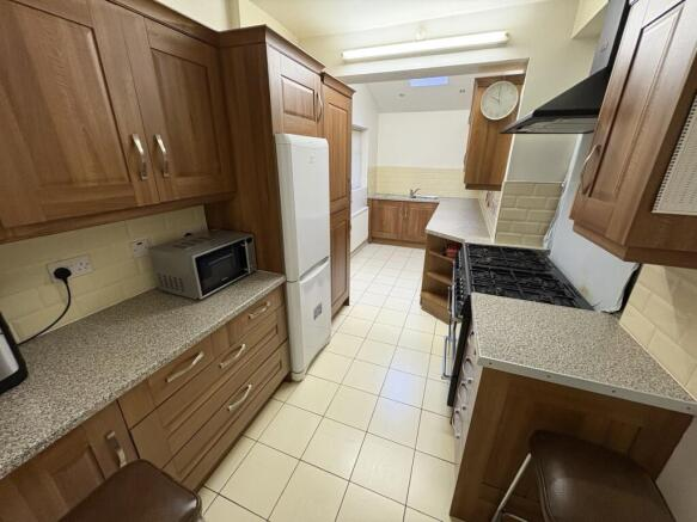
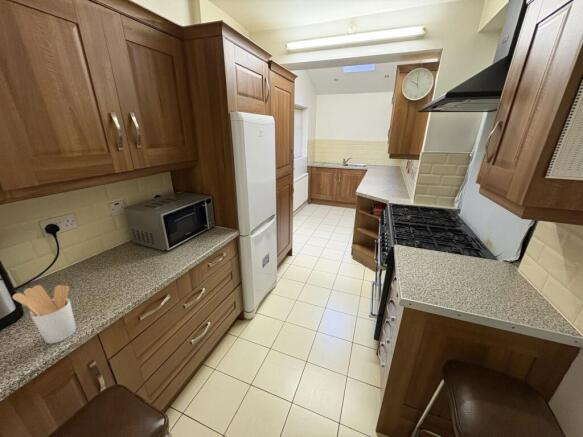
+ utensil holder (47, 312)
